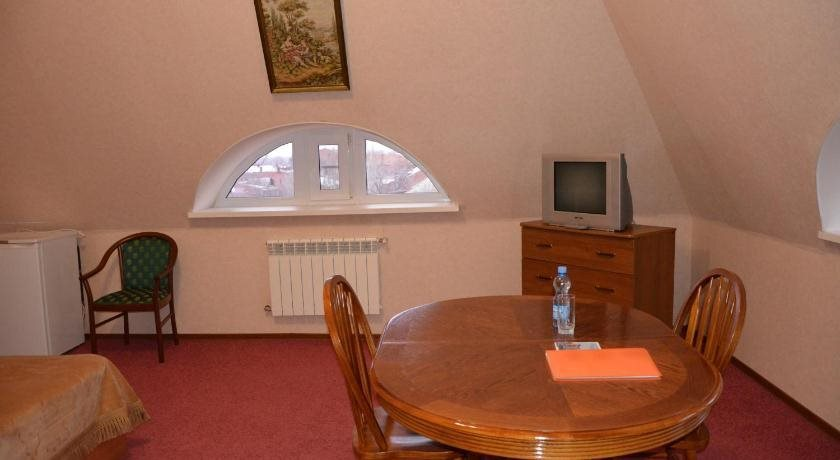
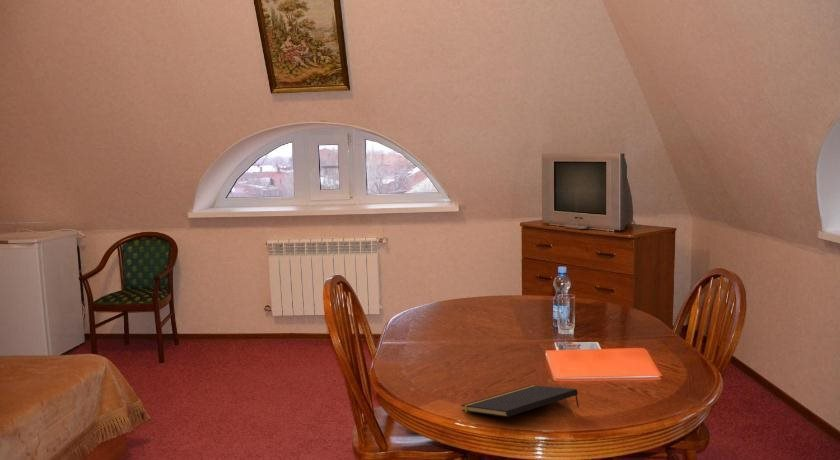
+ notepad (519, 400)
